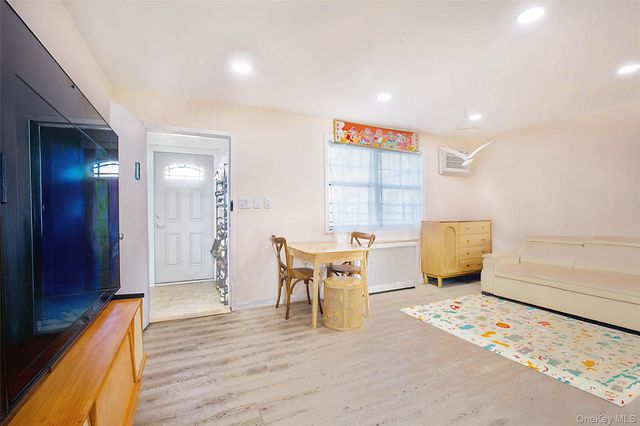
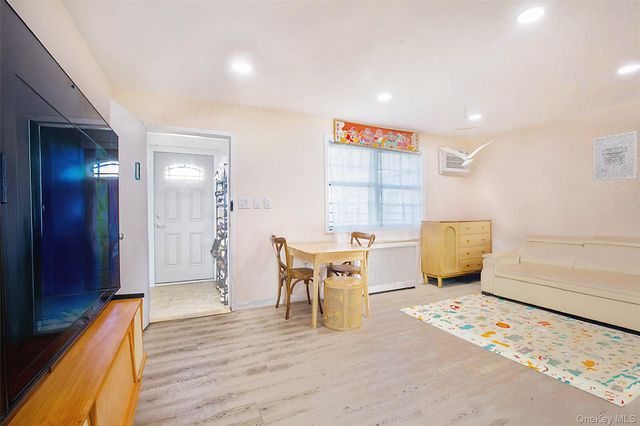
+ wall art (614, 157)
